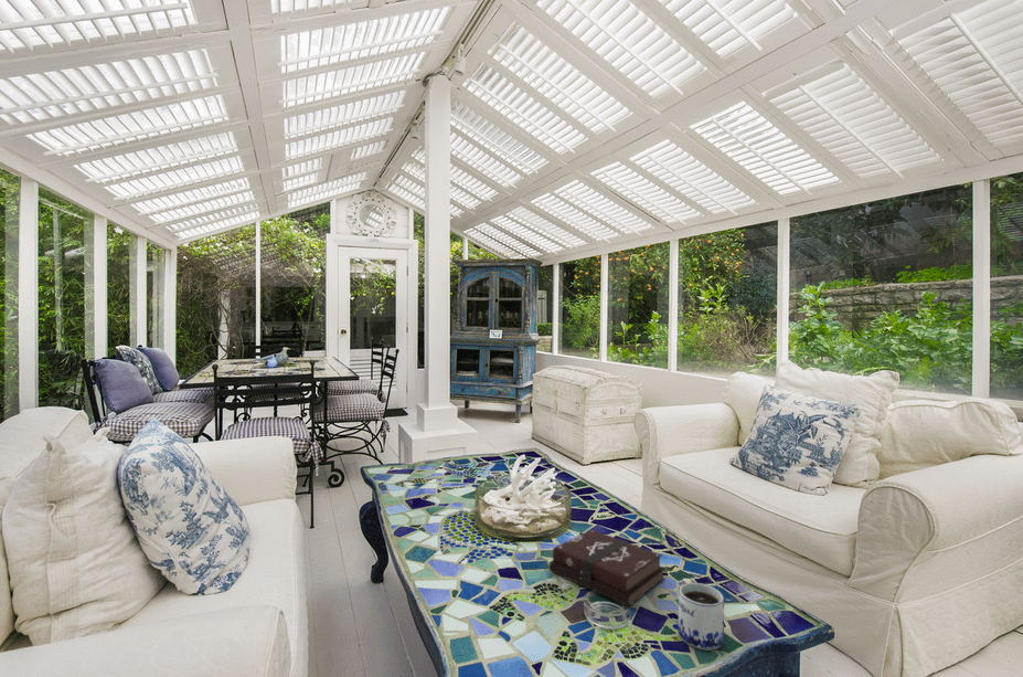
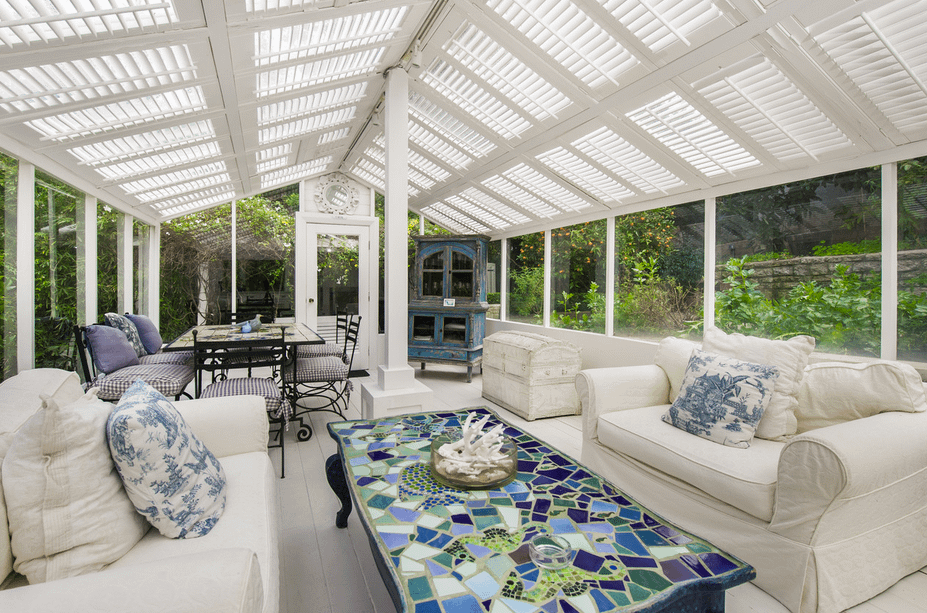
- hardback book (606, 563)
- mug (696, 611)
